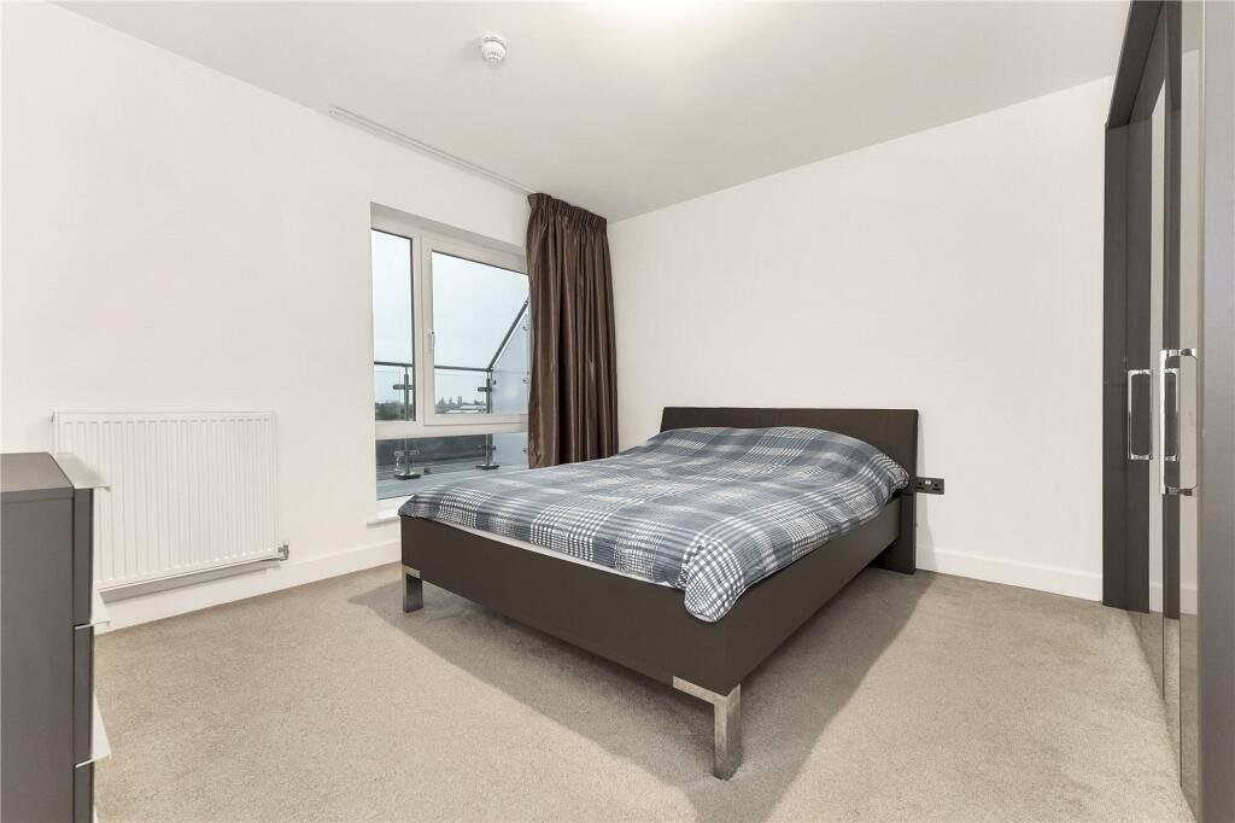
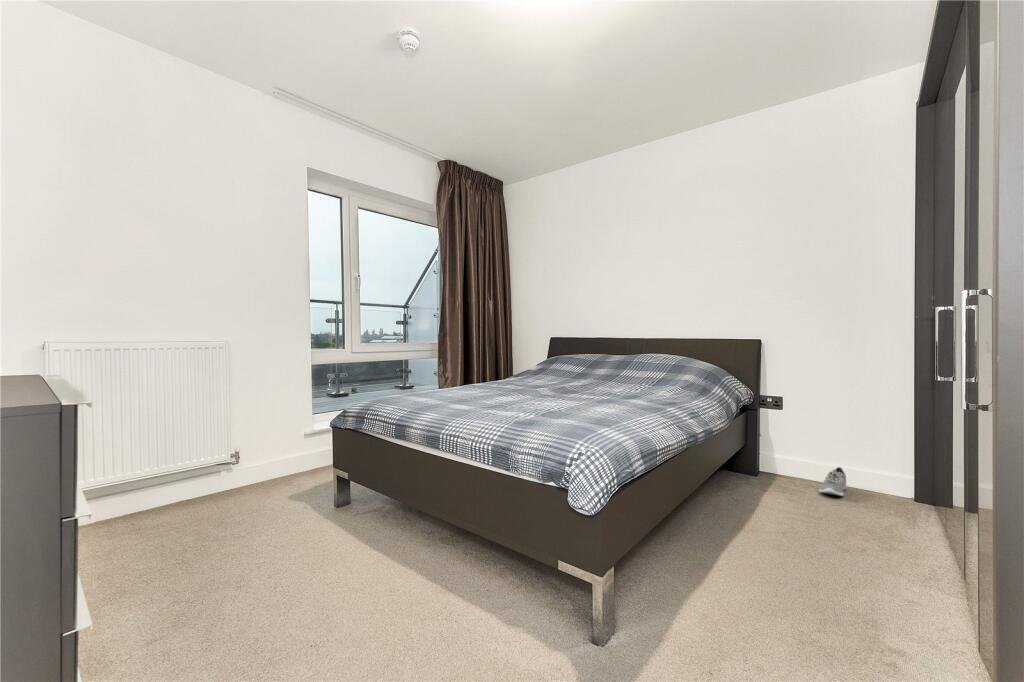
+ sneaker (832, 480)
